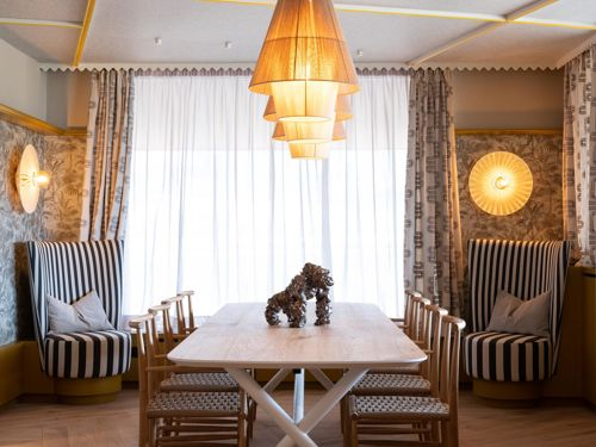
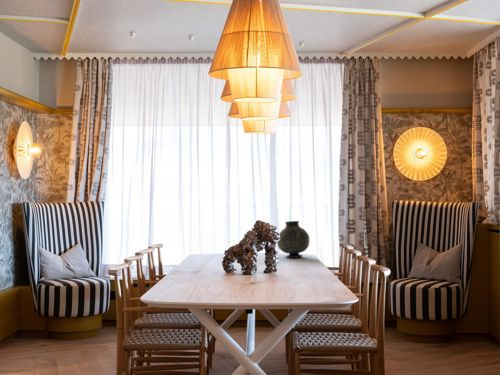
+ vase (293, 239)
